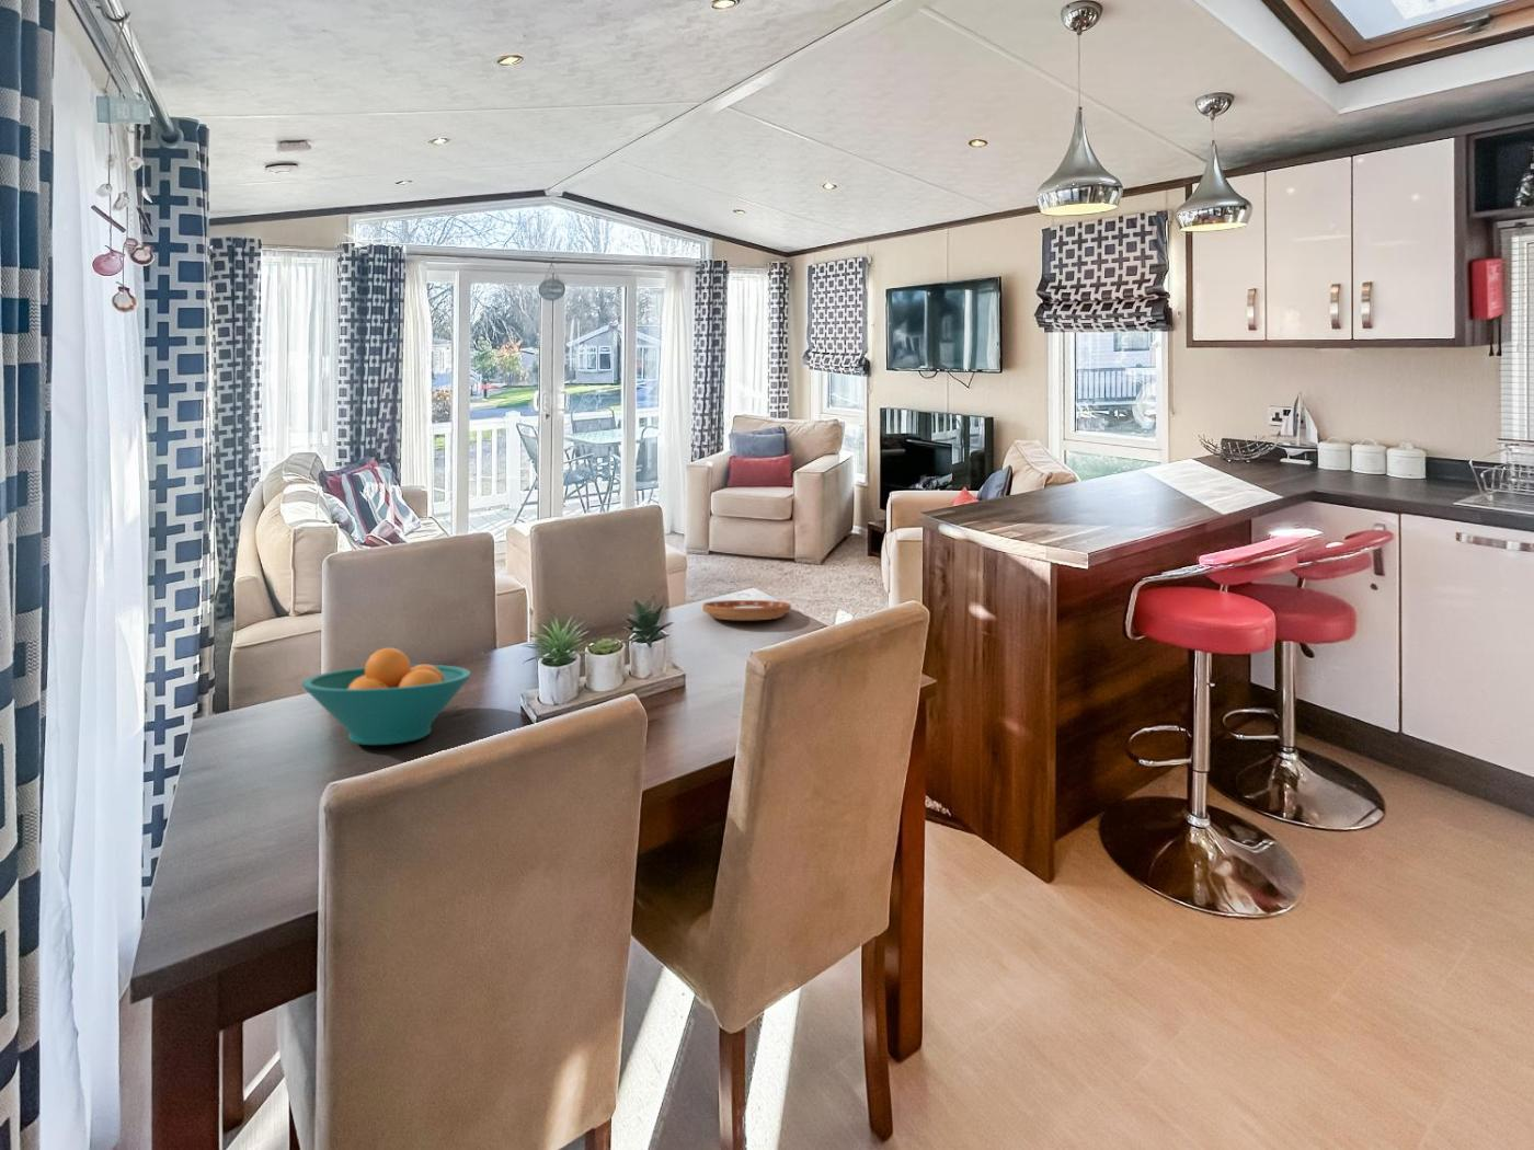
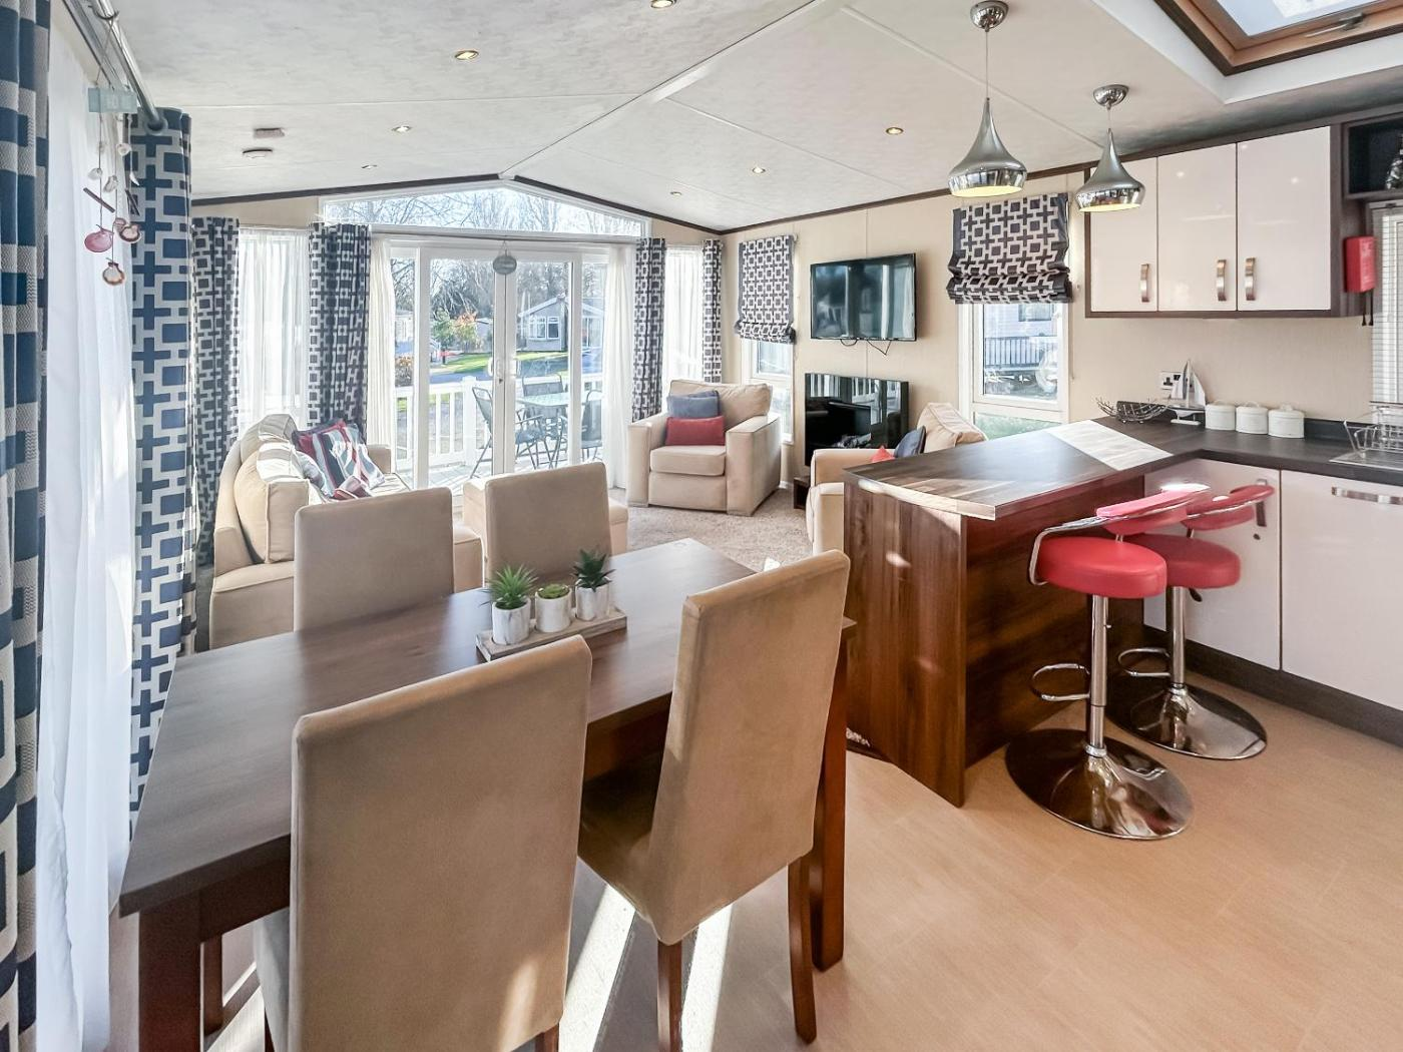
- saucer (746, 610)
- fruit bowl (389, 692)
